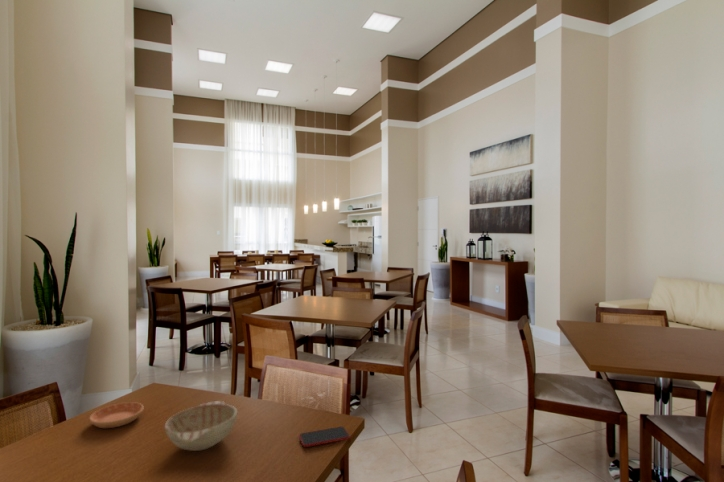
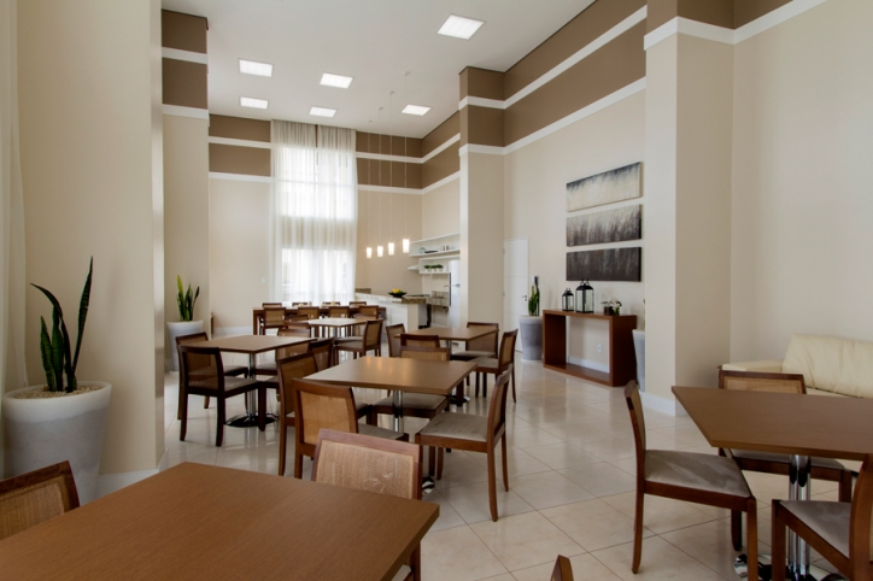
- smartphone (324, 436)
- saucer (117, 415)
- decorative bowl (202, 428)
